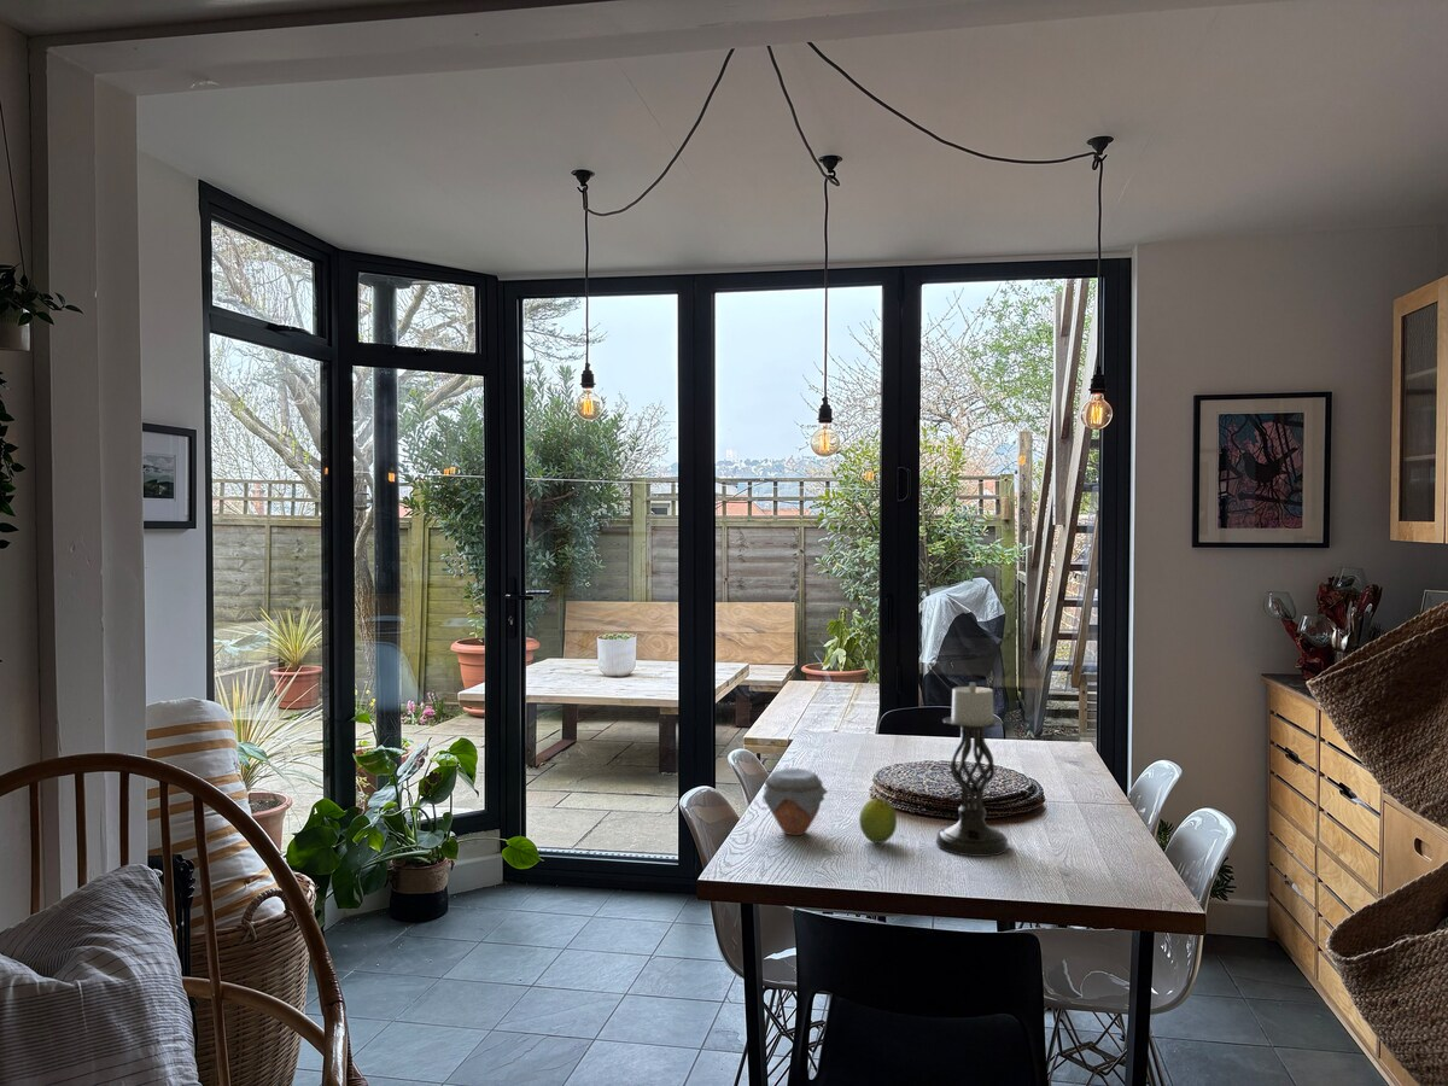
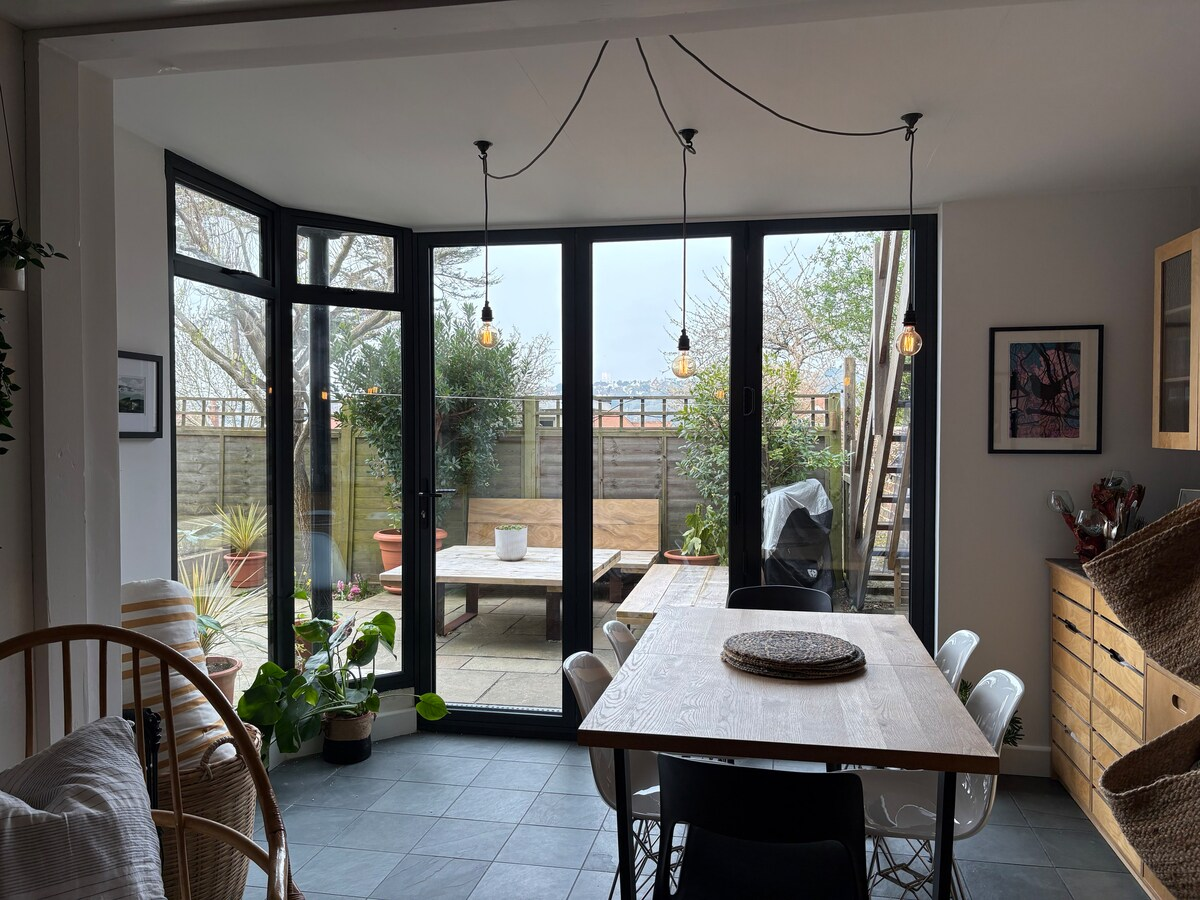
- jar (794, 801)
- fruit (877, 819)
- candle holder (974, 765)
